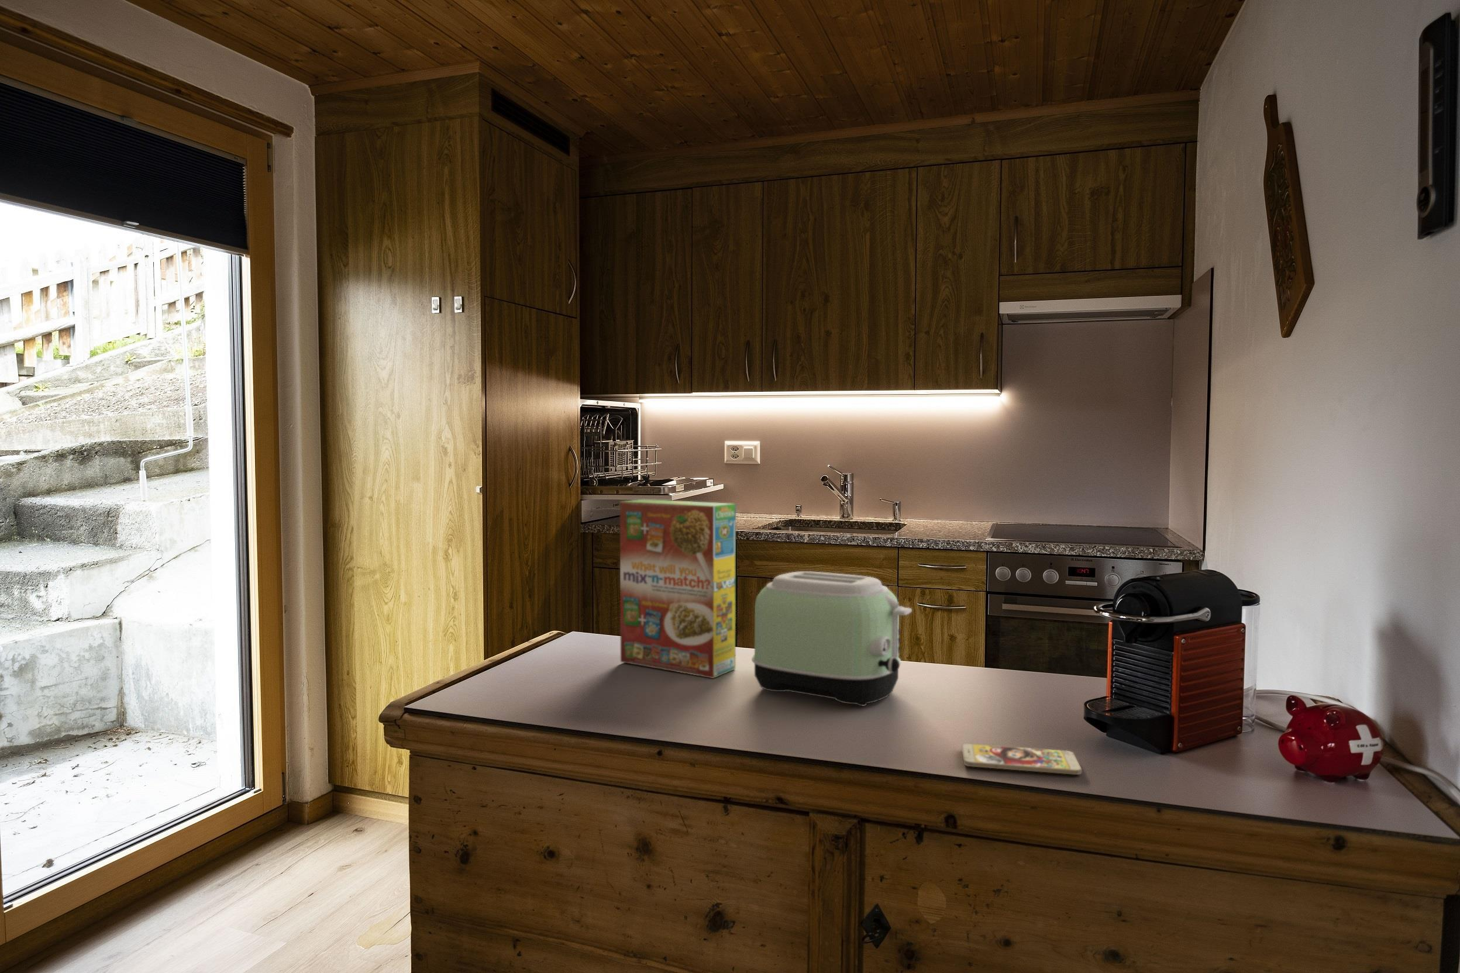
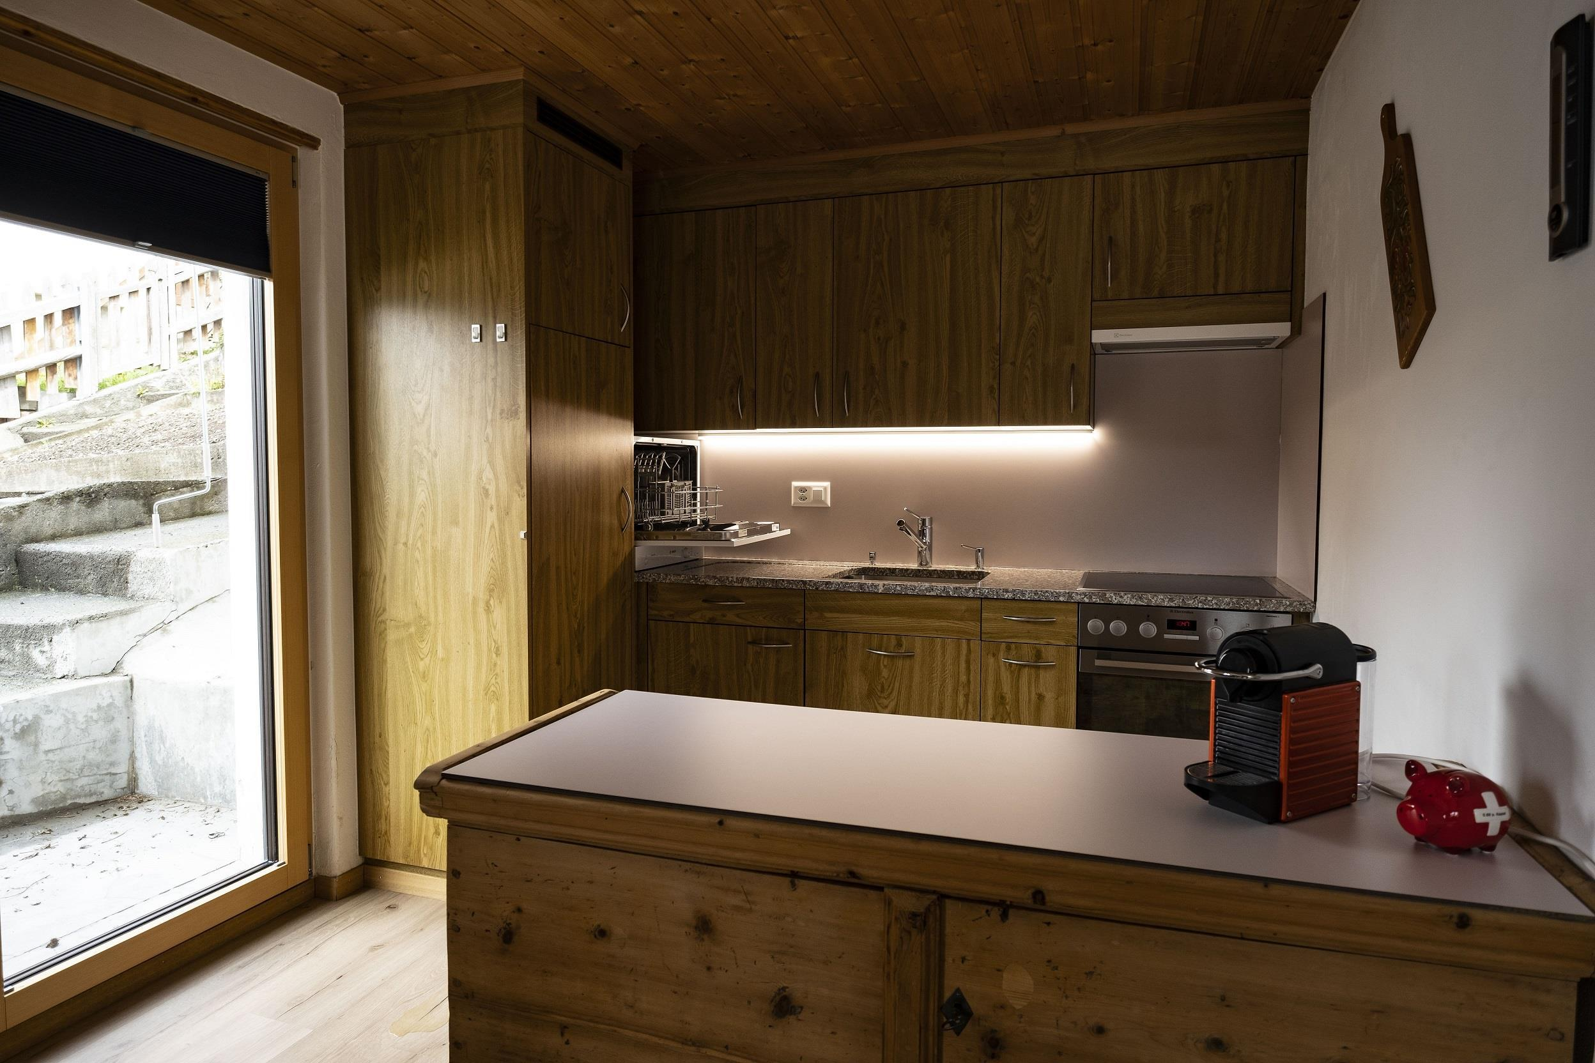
- smartphone (1019, 758)
- cereal box (677, 584)
- toaster (832, 634)
